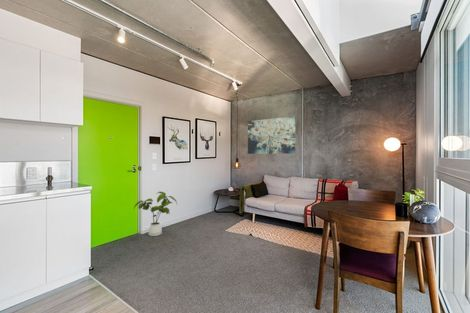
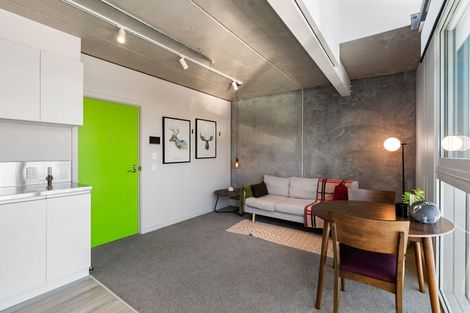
- wall art (270, 136)
- house plant (160, 213)
